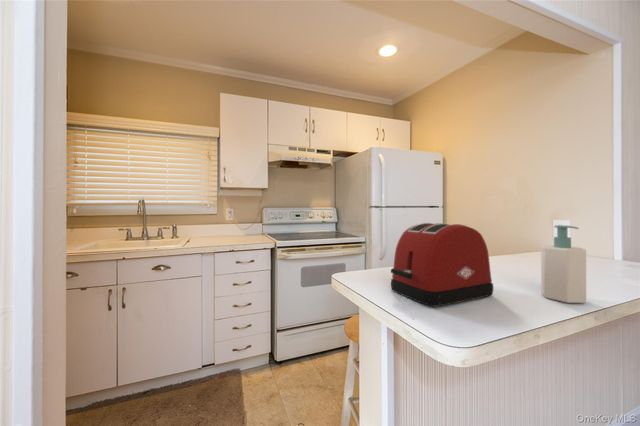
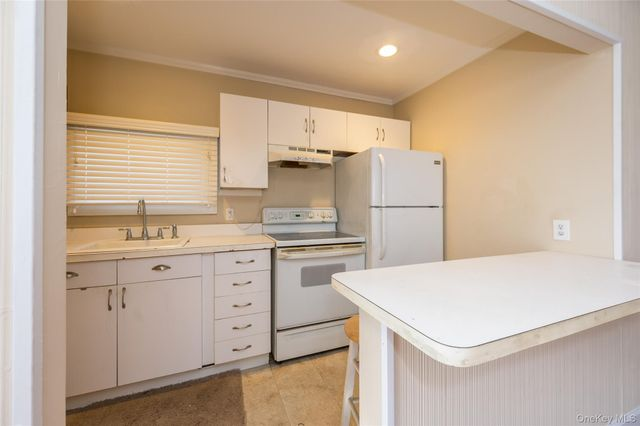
- soap bottle (562, 261)
- toaster (440, 257)
